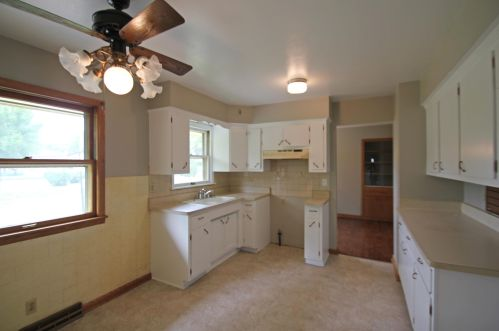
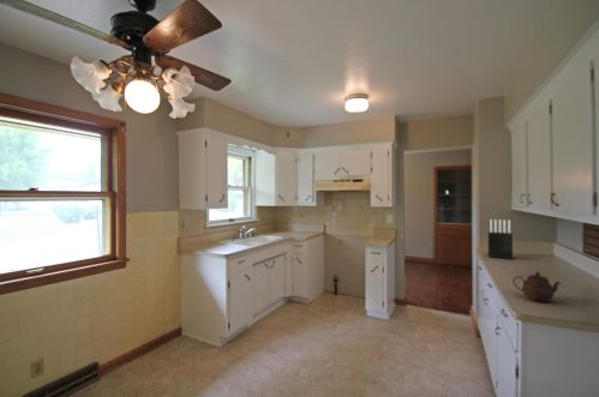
+ teapot (535, 284)
+ knife block (499, 237)
